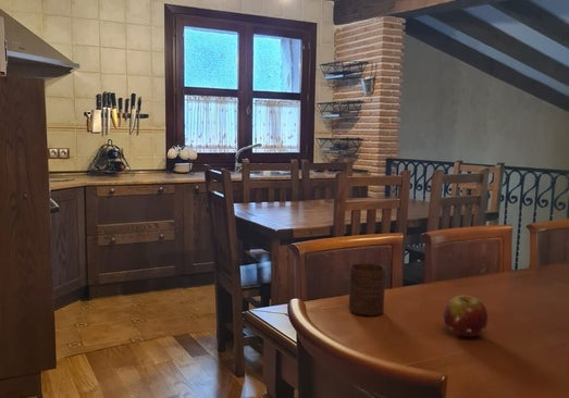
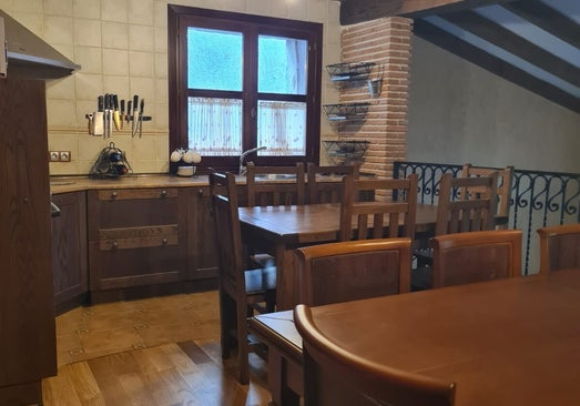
- fruit (465, 315)
- cup (364, 287)
